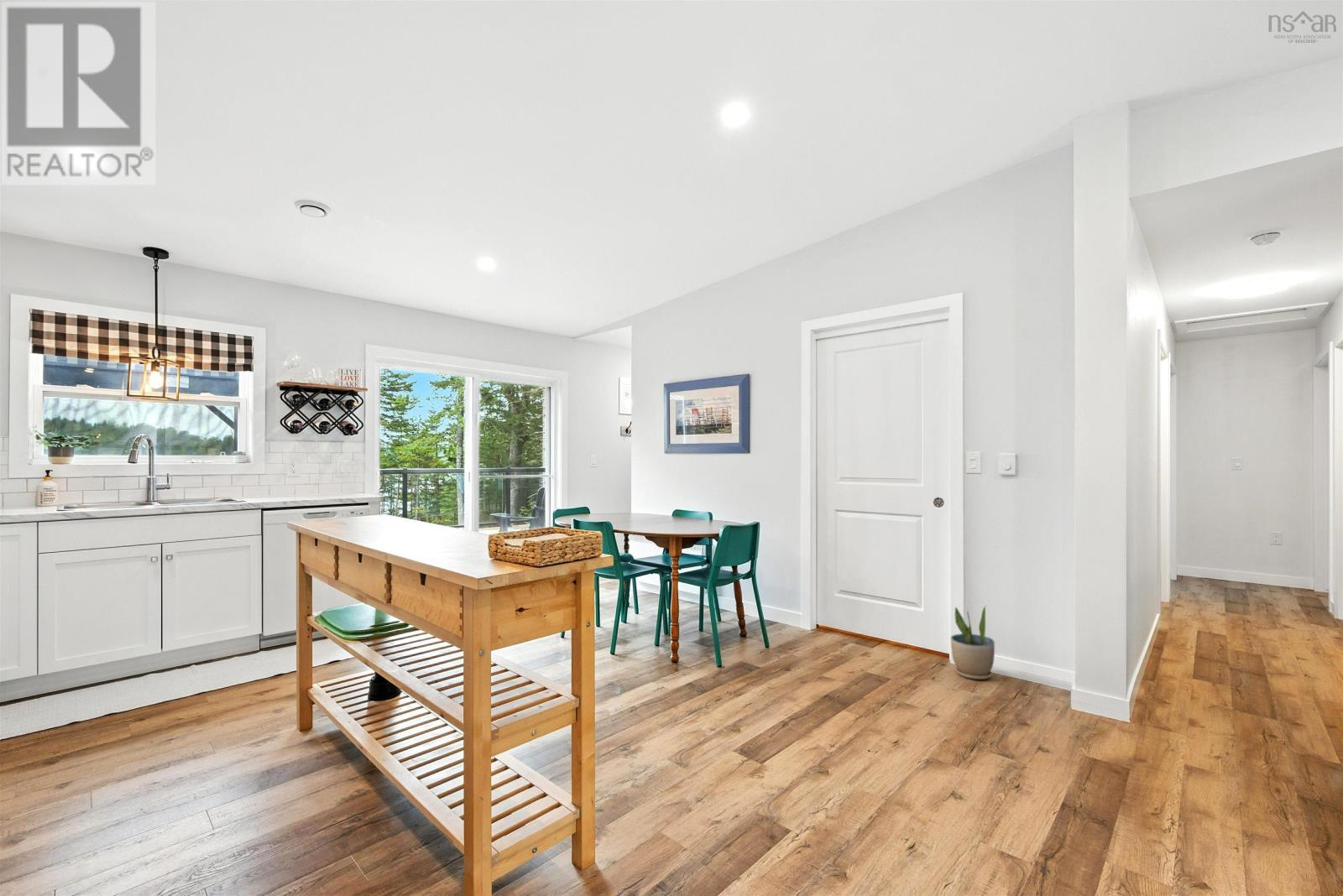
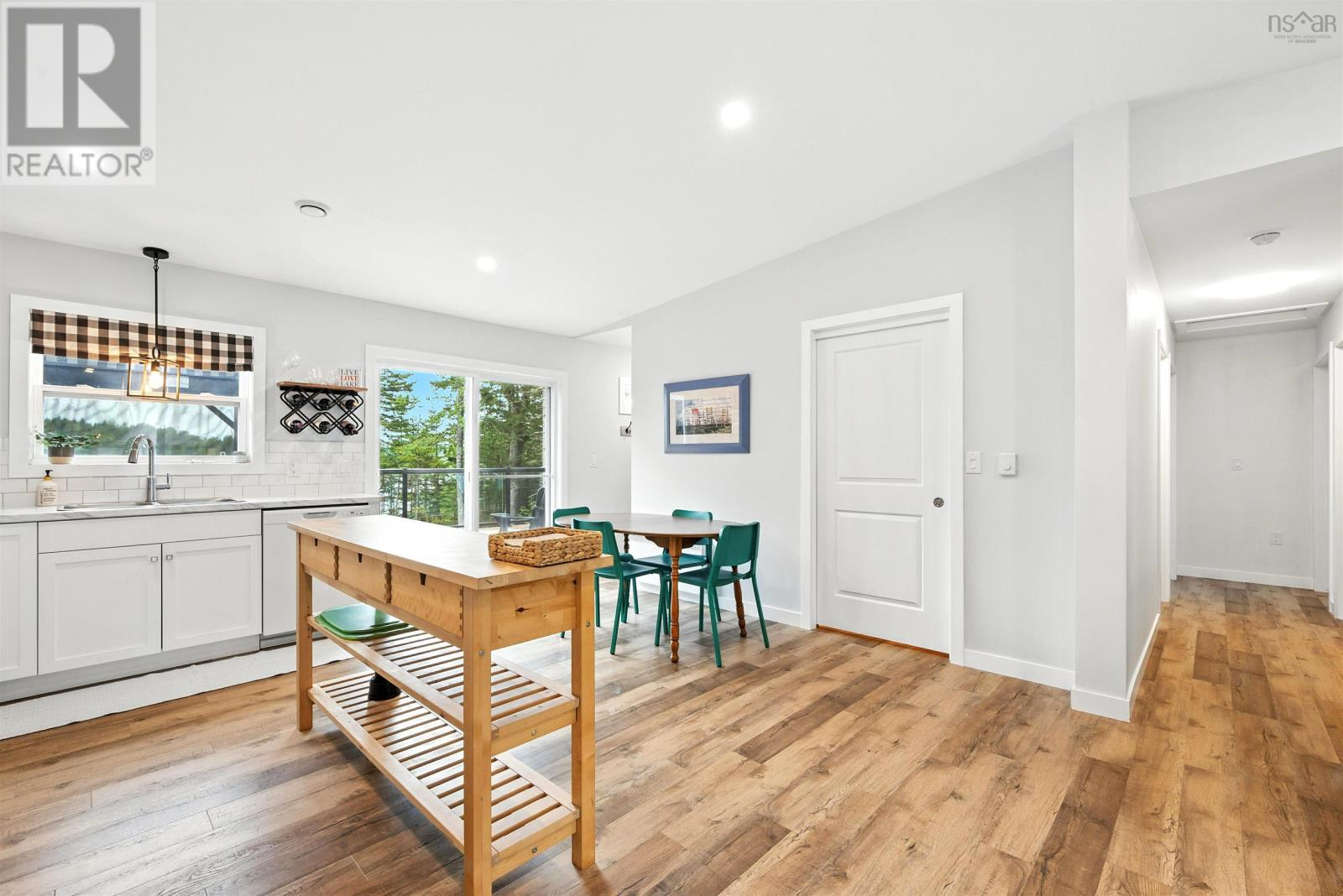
- potted plant (972, 638)
